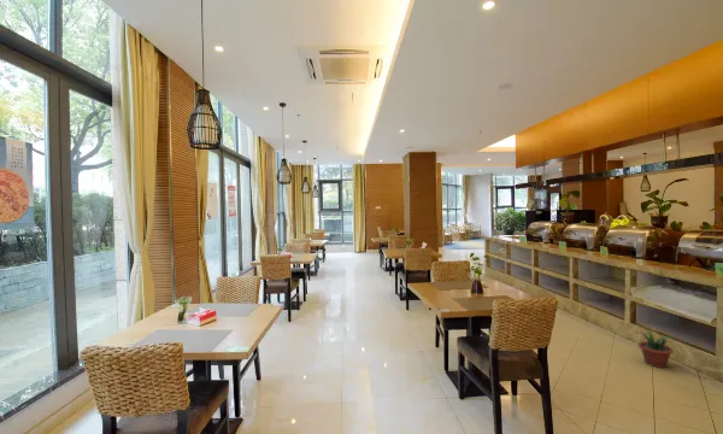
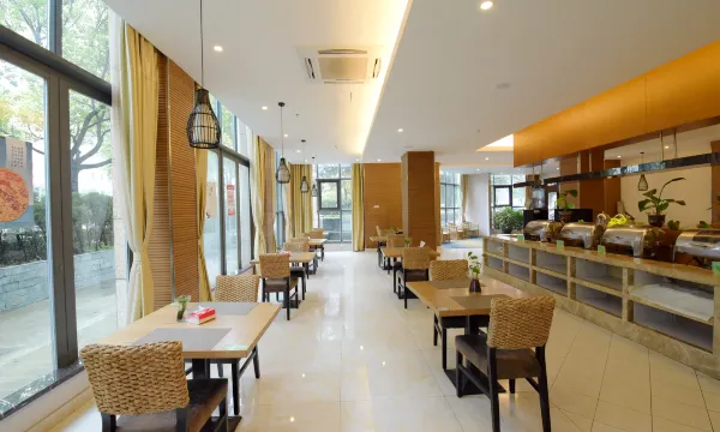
- potted plant (657, 348)
